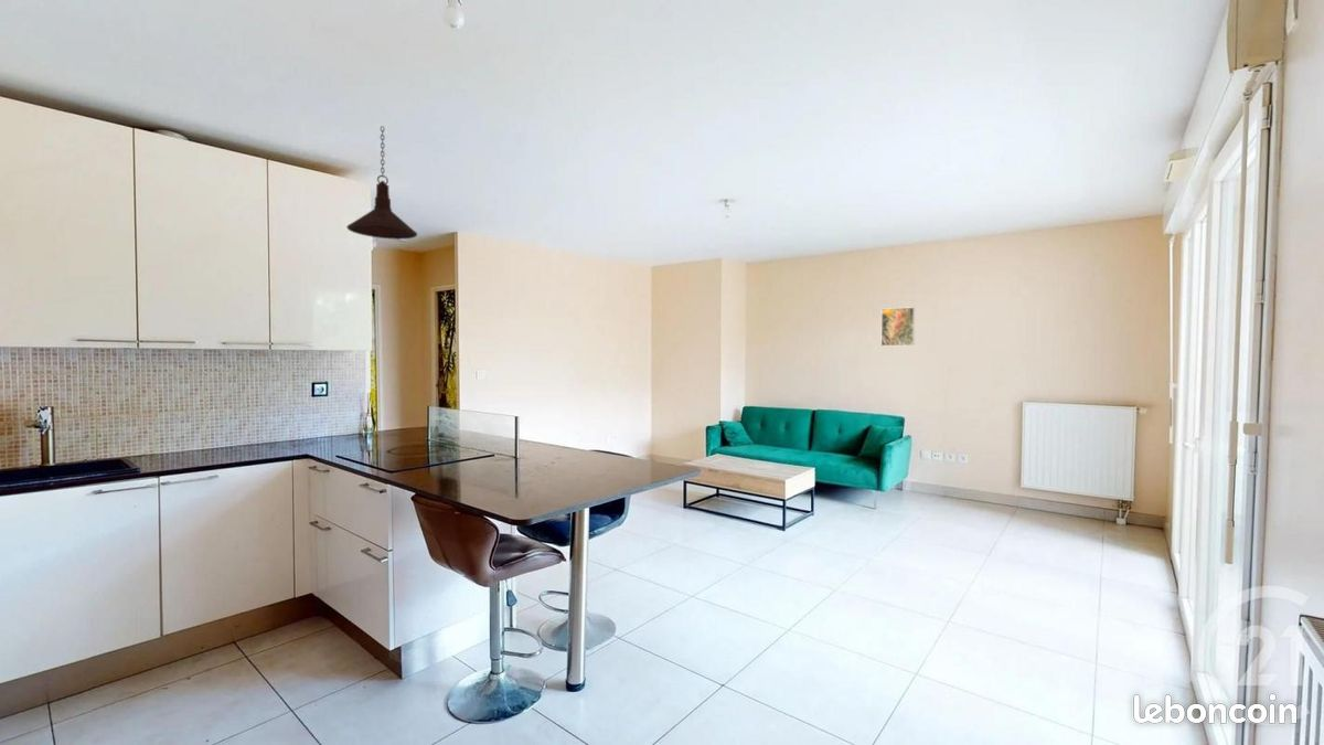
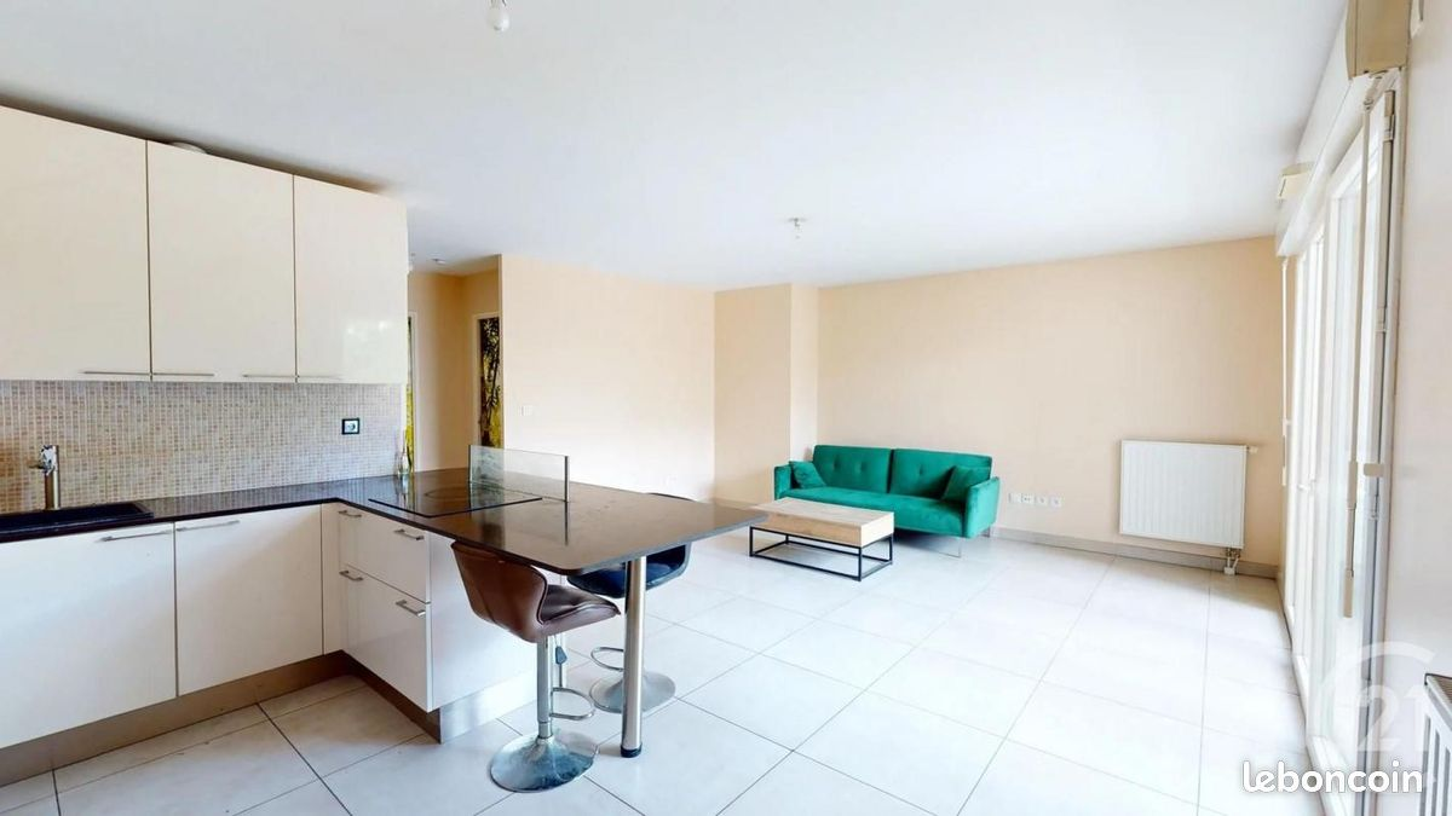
- pendant light (382, 177)
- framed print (897, 327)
